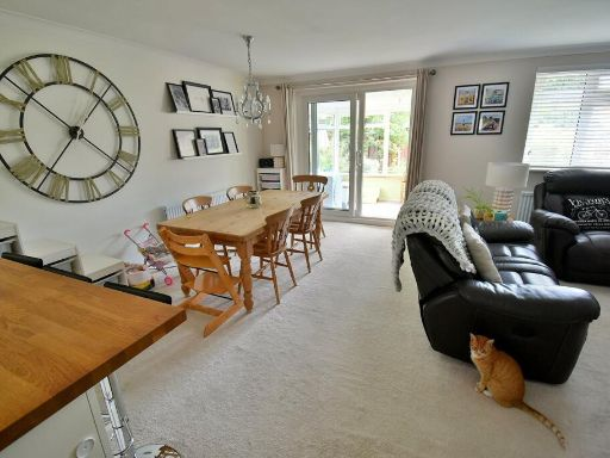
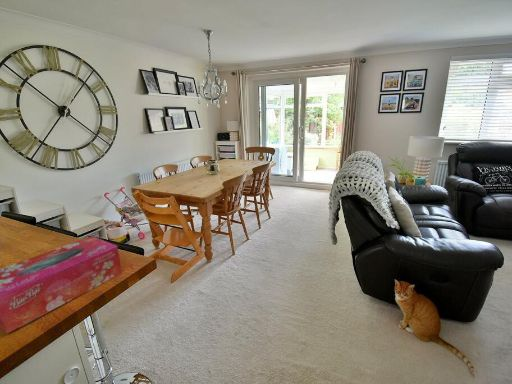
+ tissue box (57, 275)
